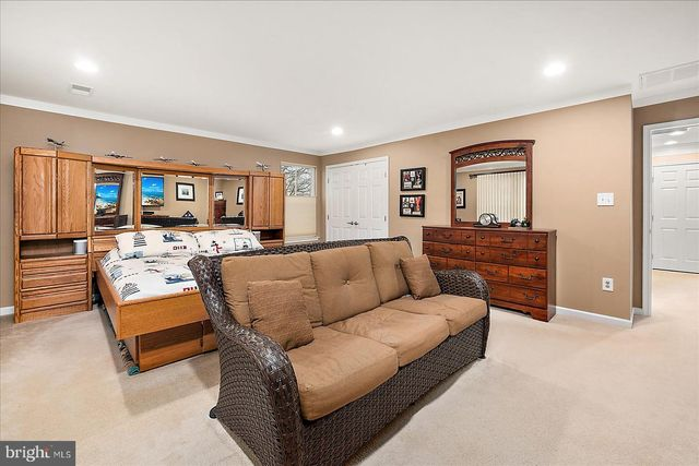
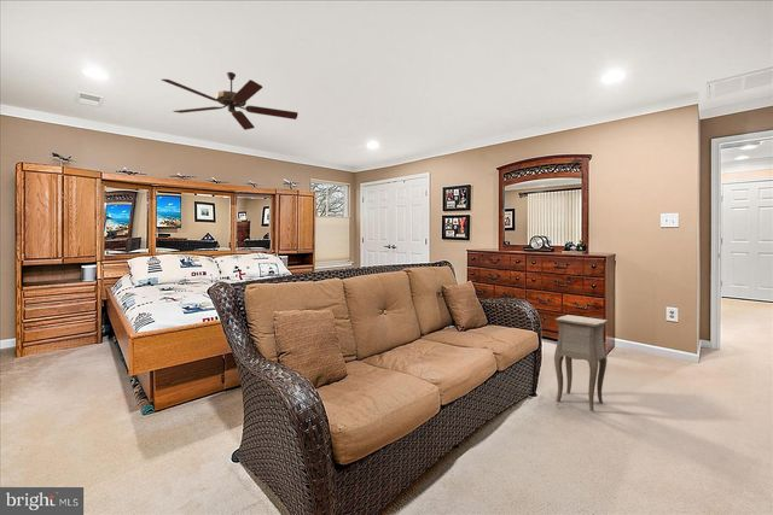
+ side table (580, 358)
+ ceiling fan (236, 93)
